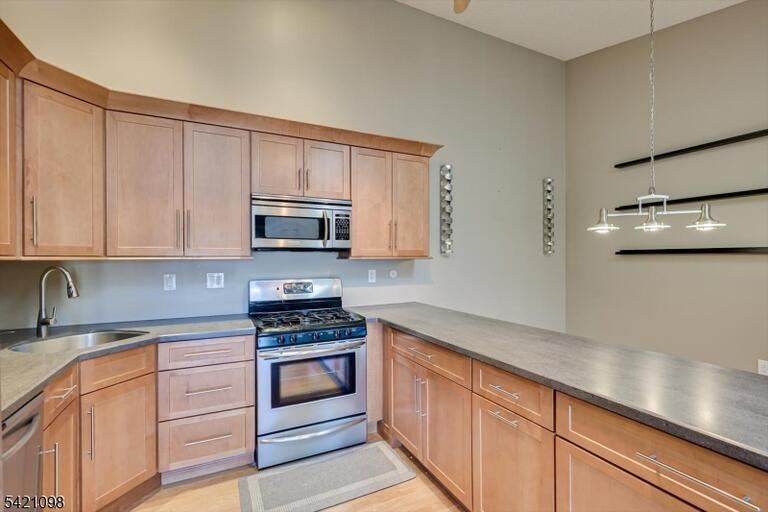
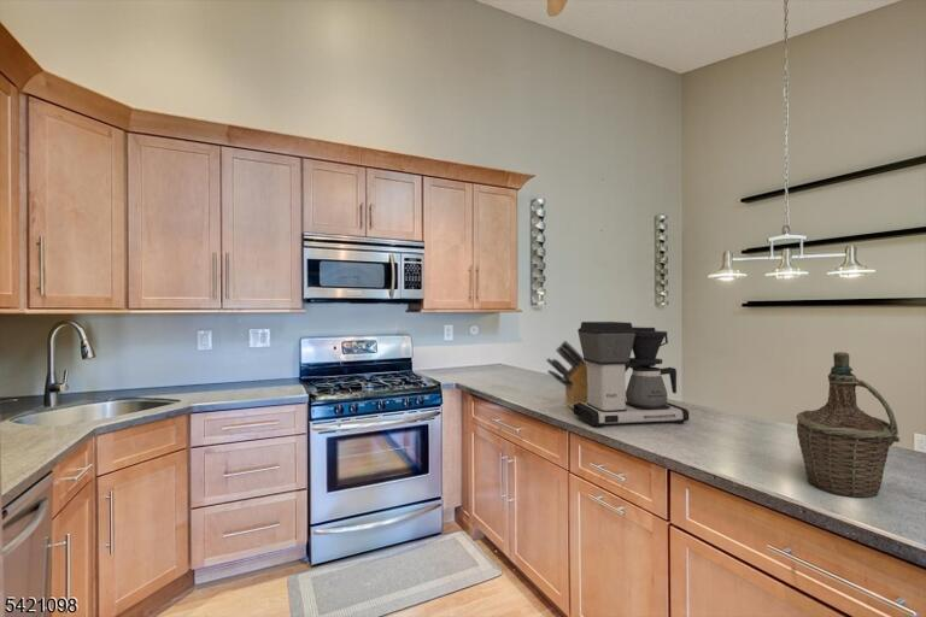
+ bottle (843, 419)
+ knife block (586, 374)
+ coffee maker (627, 369)
